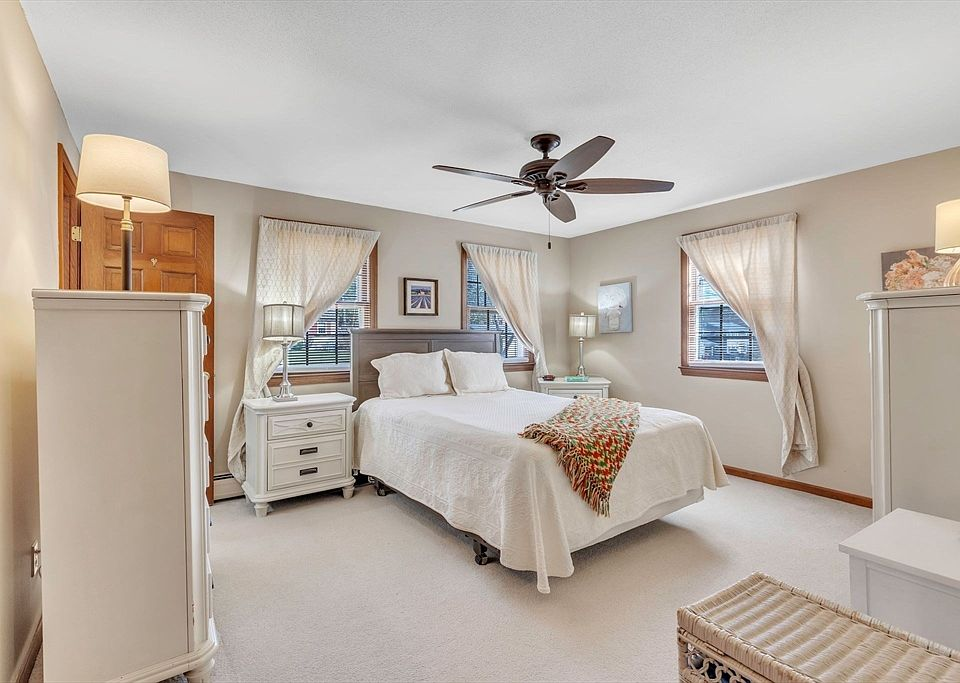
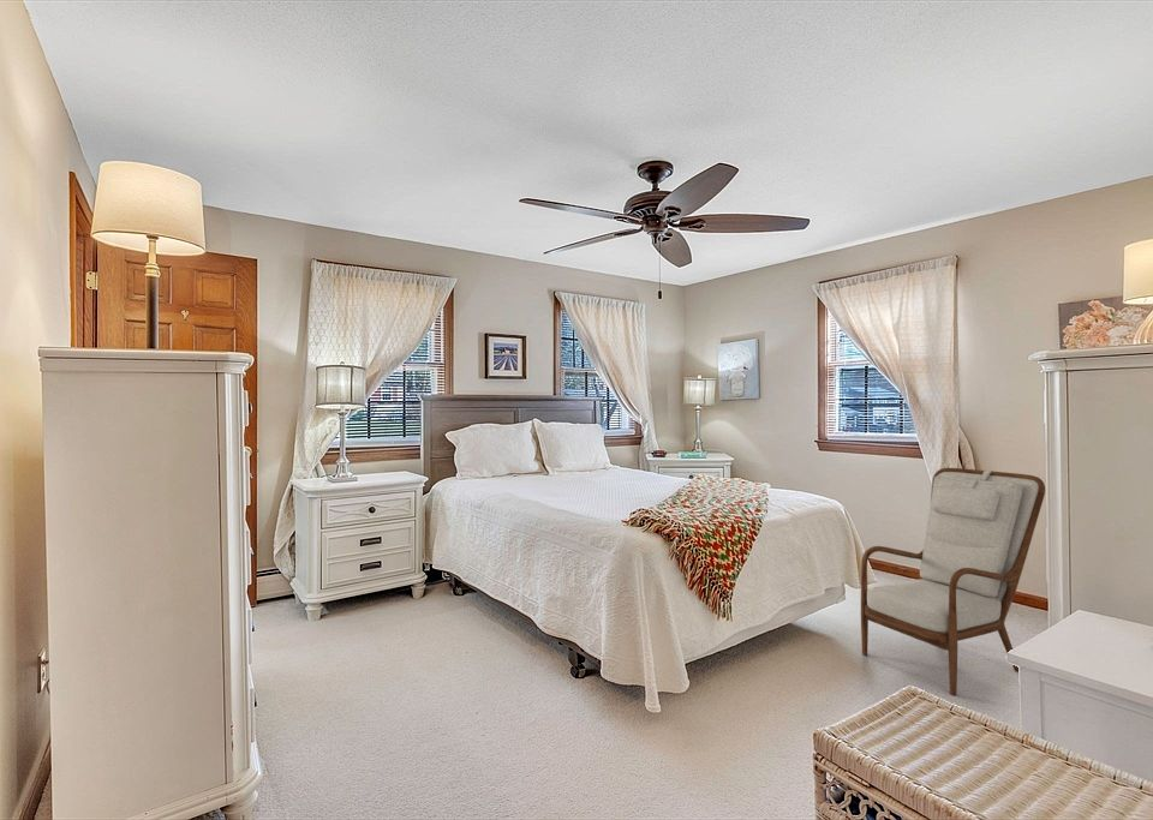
+ armchair (945, 567)
